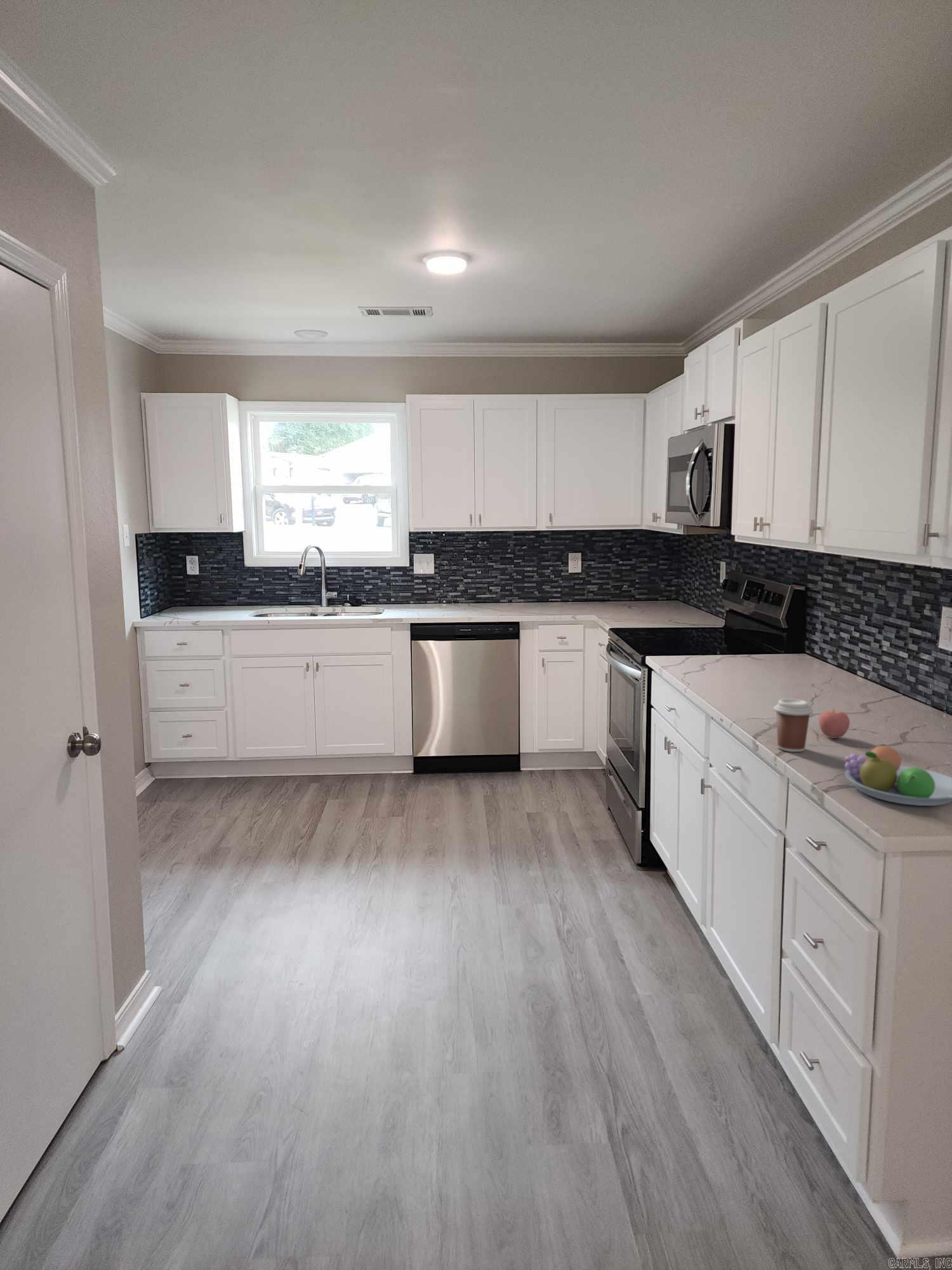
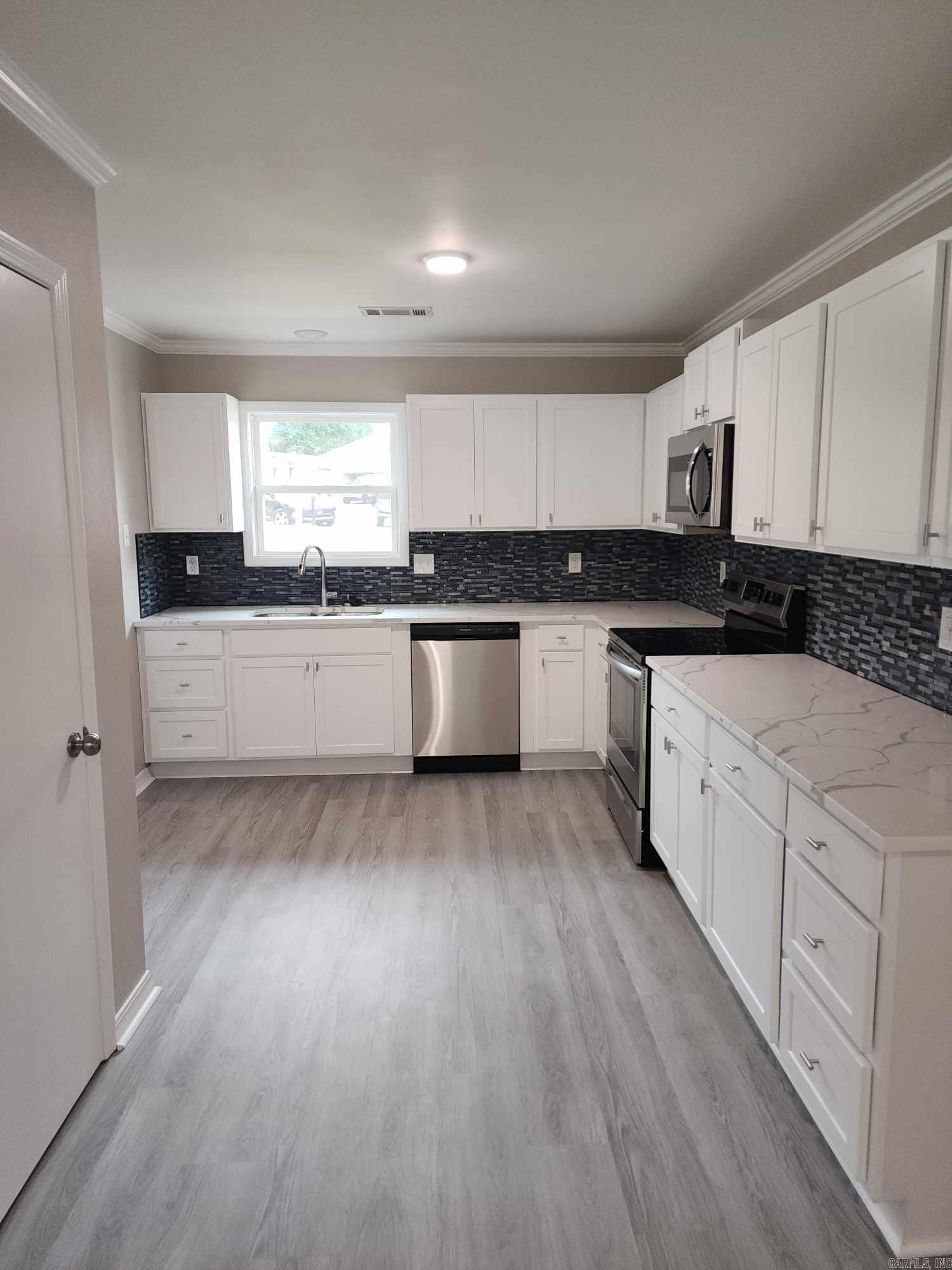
- fruit bowl (902, 771)
- coffee cup (792, 725)
- apple (833, 723)
